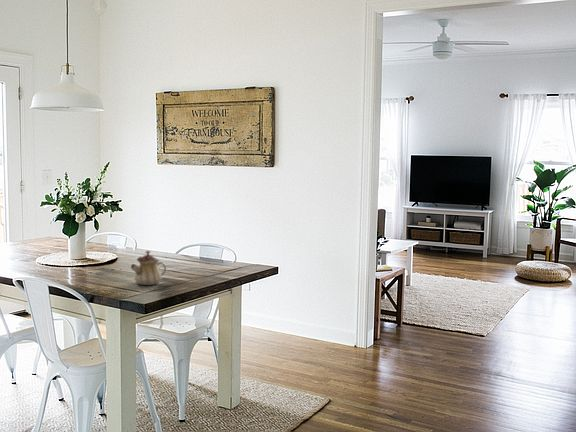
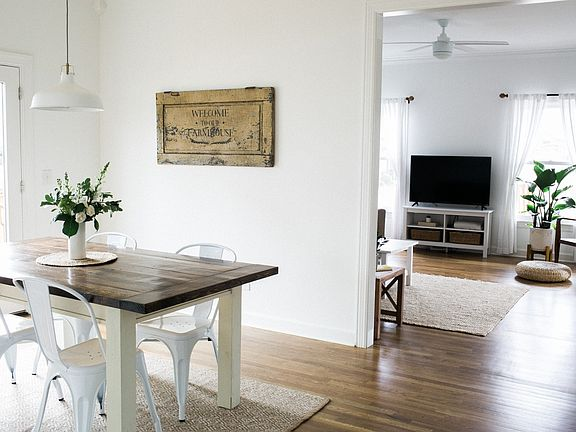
- teapot (149, 266)
